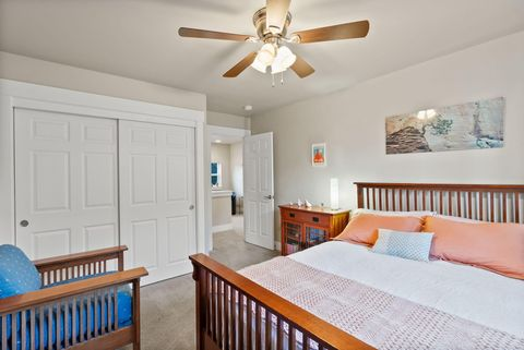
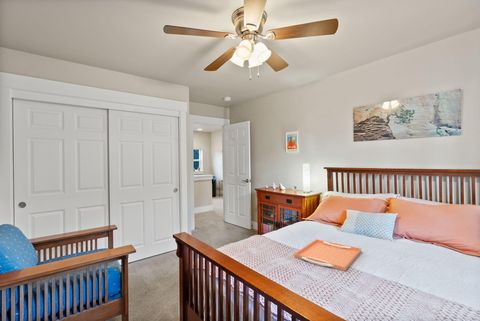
+ serving tray (328, 252)
